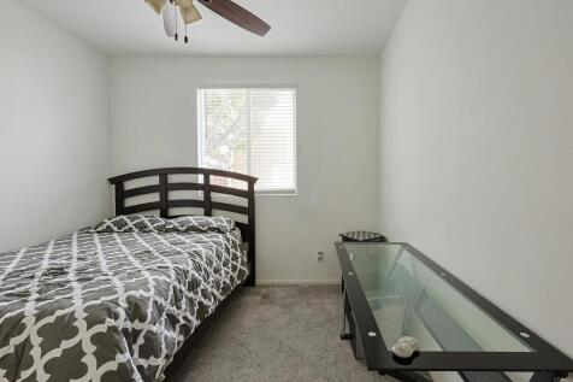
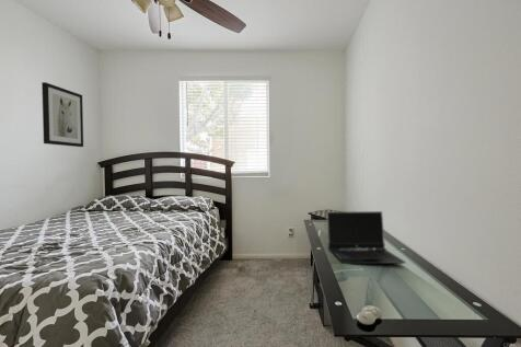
+ wall art (63, 117)
+ laptop computer (362, 236)
